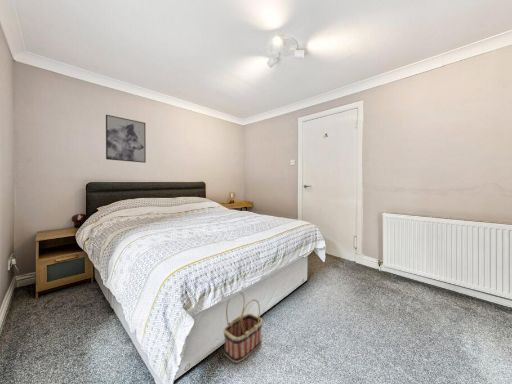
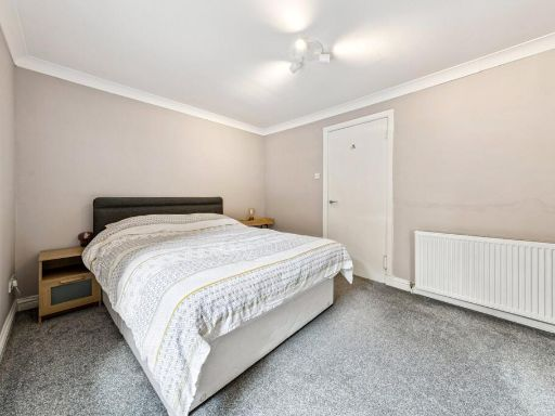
- wall art (126, 140)
- basket (243, 321)
